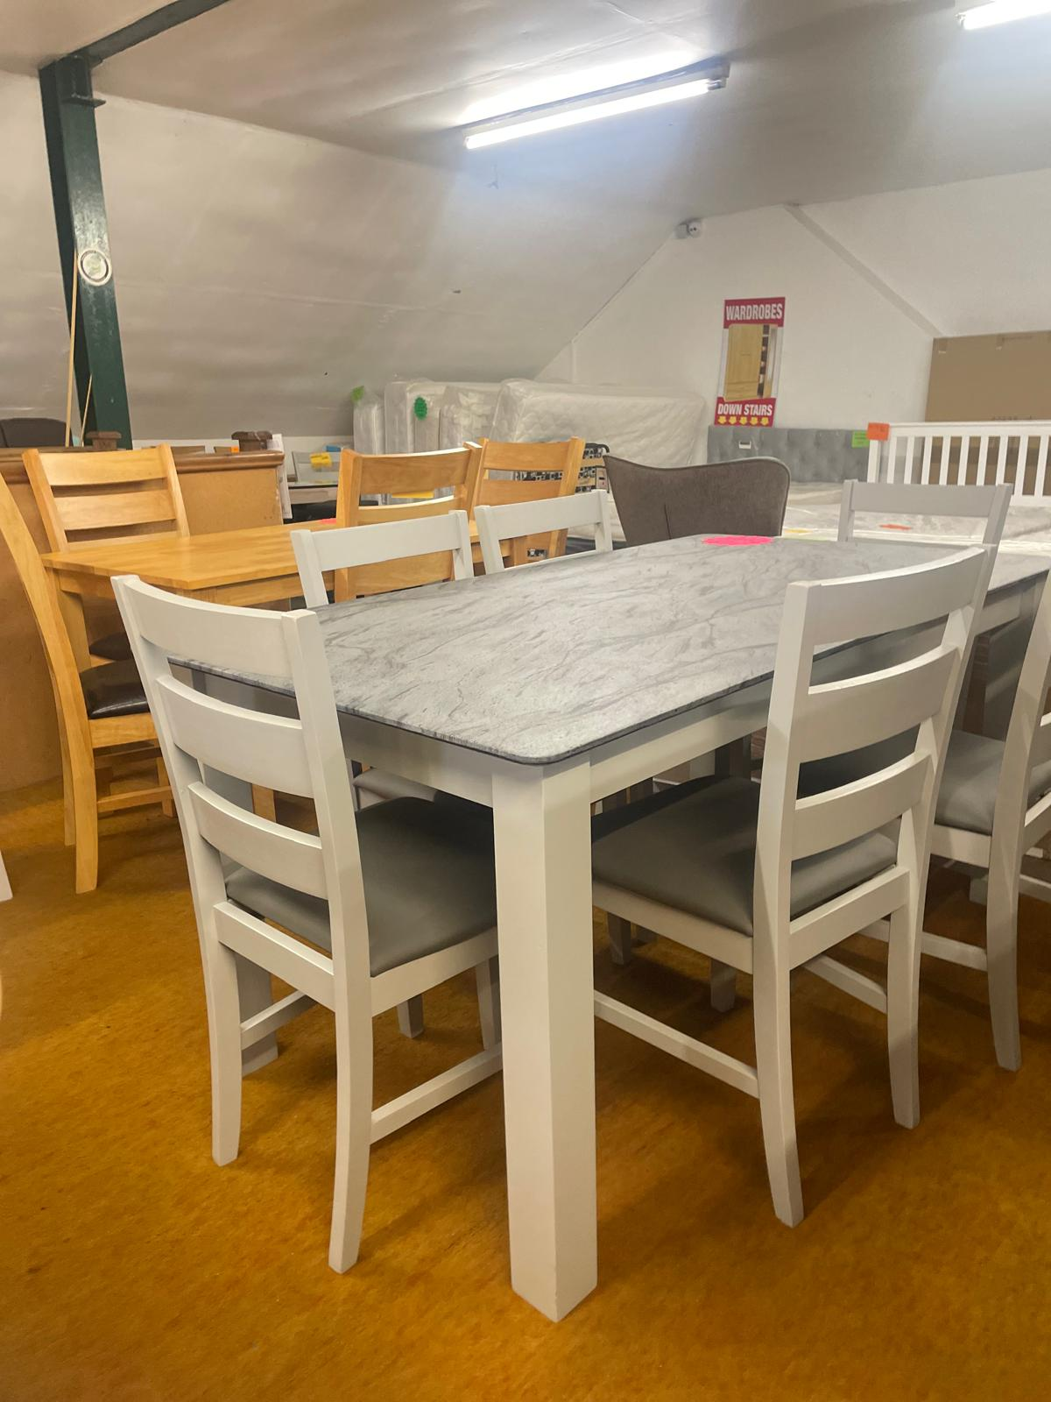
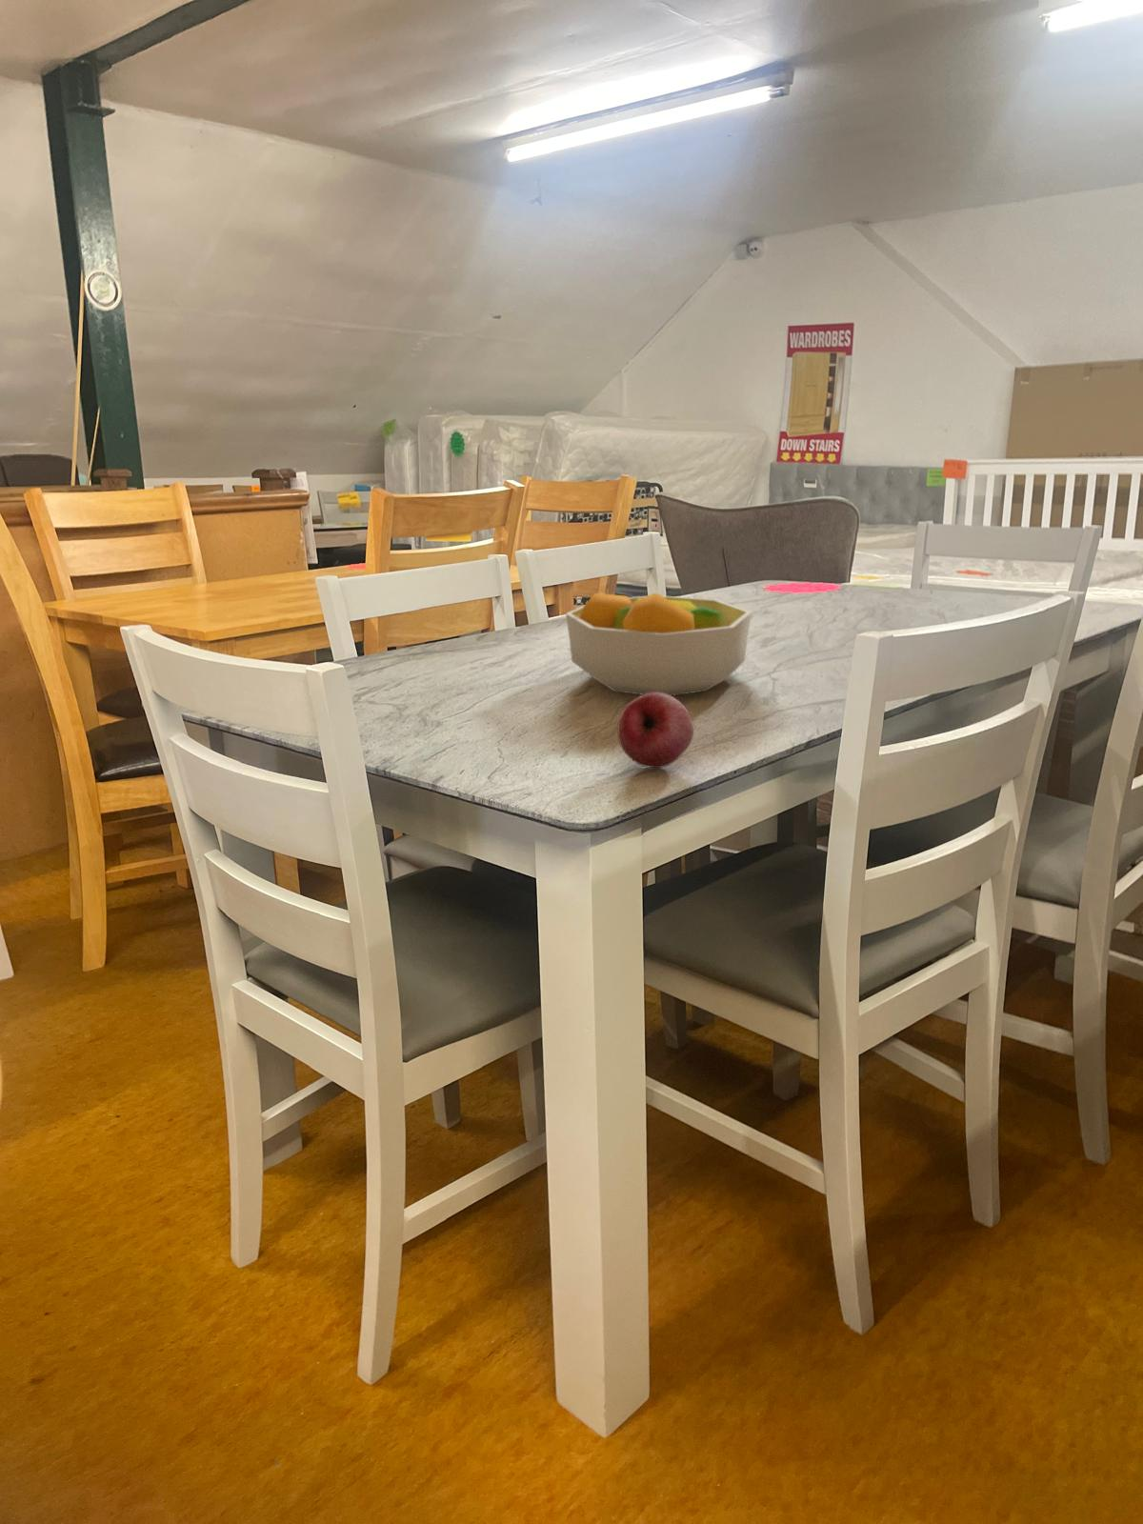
+ fruit bowl (658, 630)
+ fruit (656, 730)
